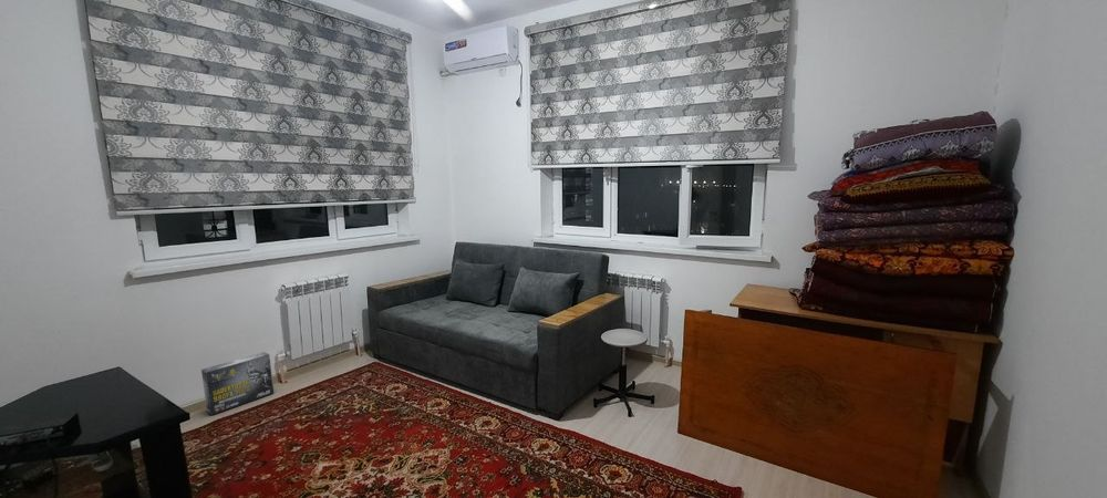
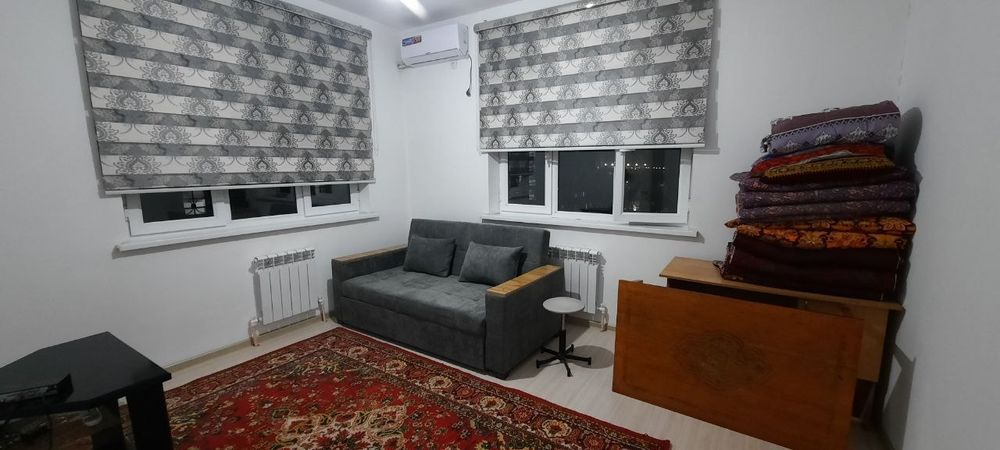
- box (239, 382)
